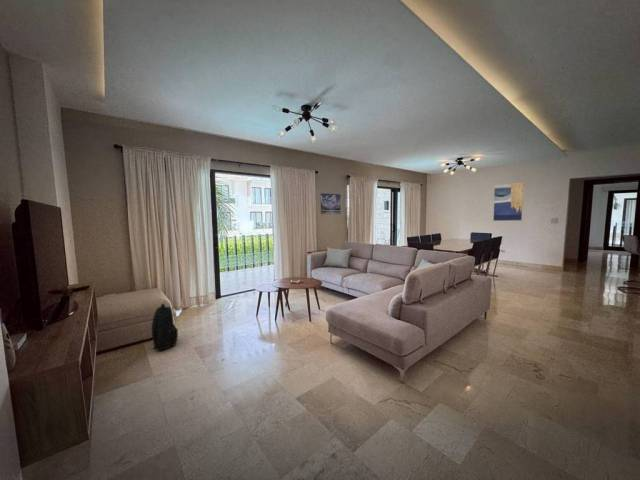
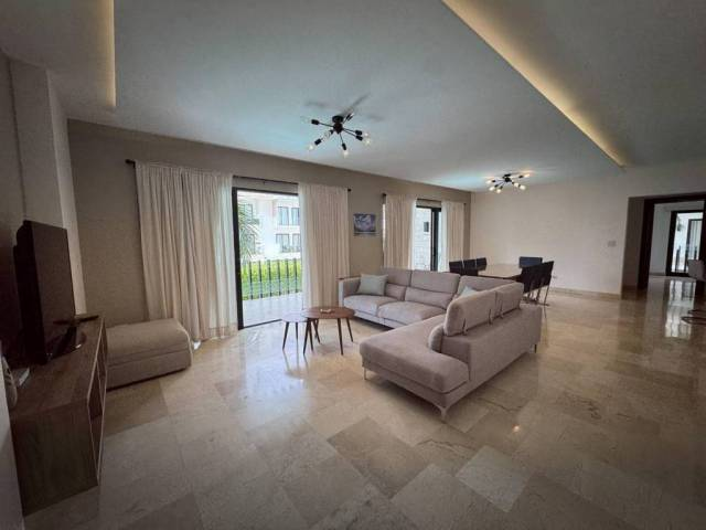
- backpack (164, 324)
- wall art (508, 202)
